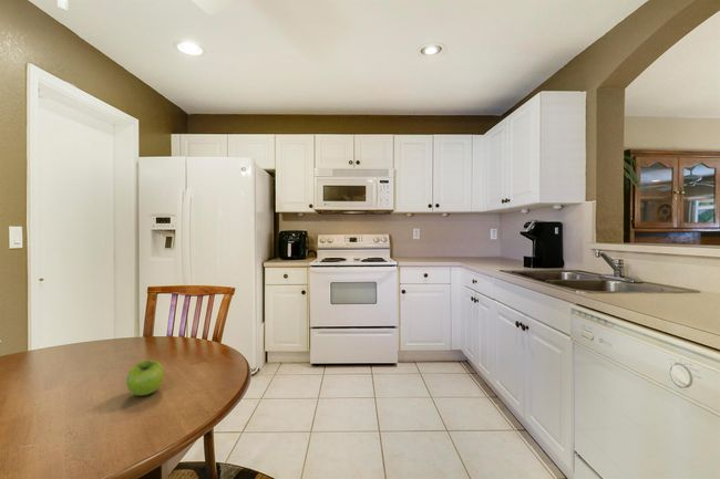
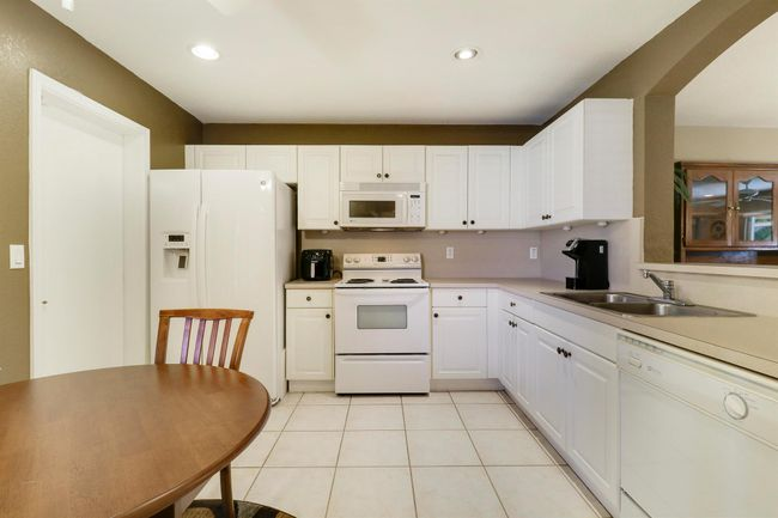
- fruit (145, 377)
